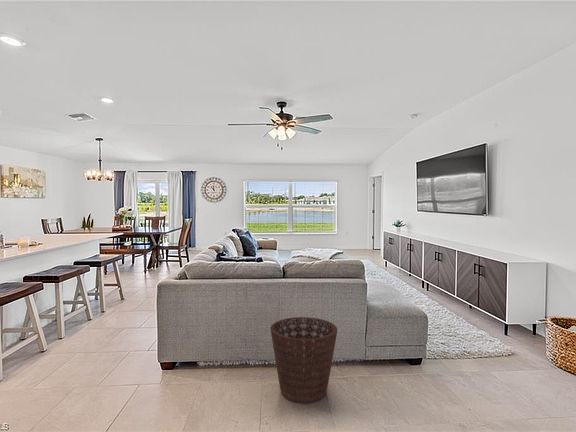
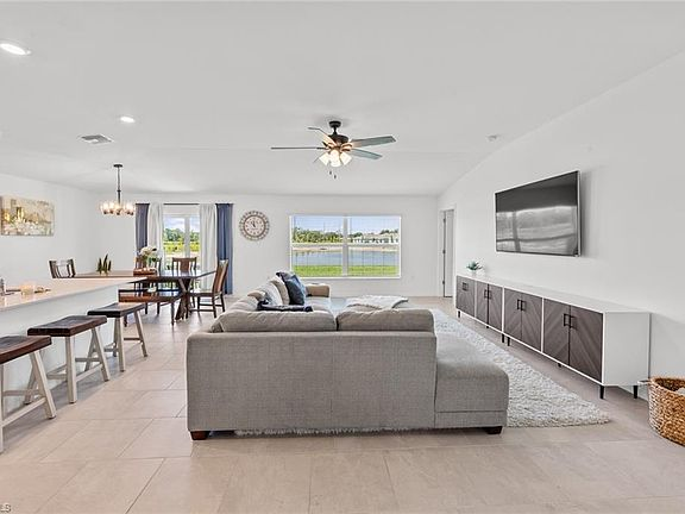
- basket (303, 358)
